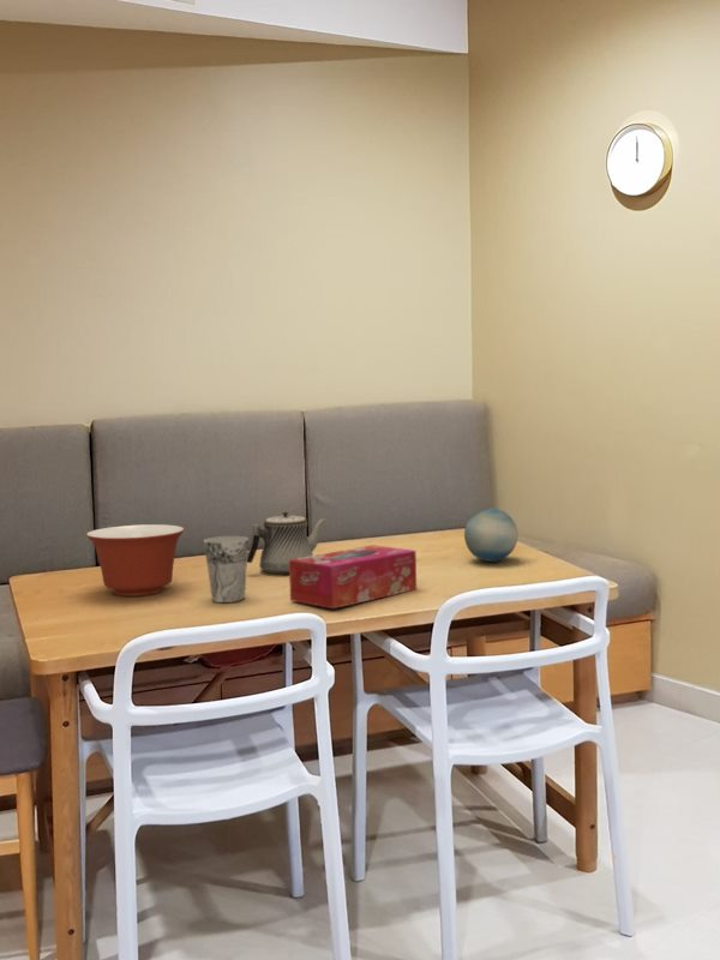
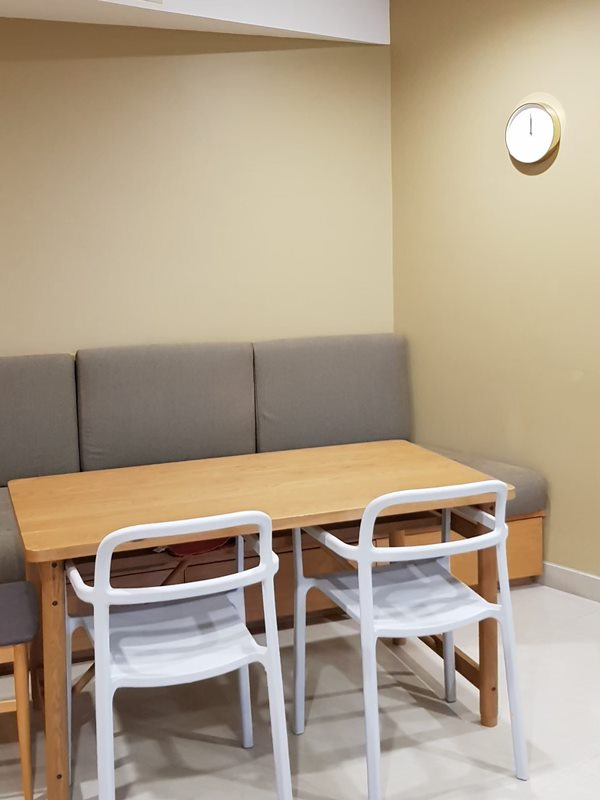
- decorative ball (491, 534)
- cup (227, 569)
- tissue box (354, 575)
- teapot (287, 540)
- mixing bowl (137, 560)
